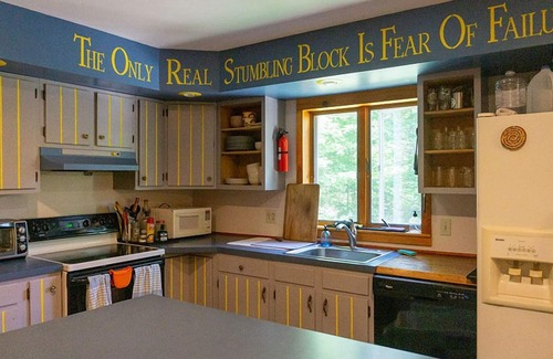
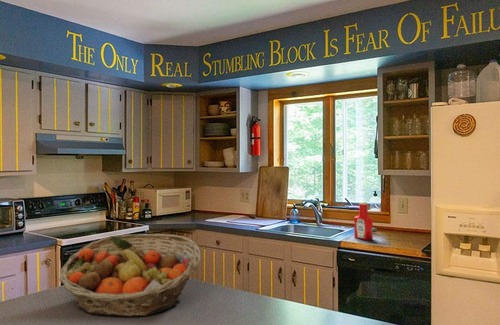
+ soap bottle (363, 219)
+ fruit basket (132, 271)
